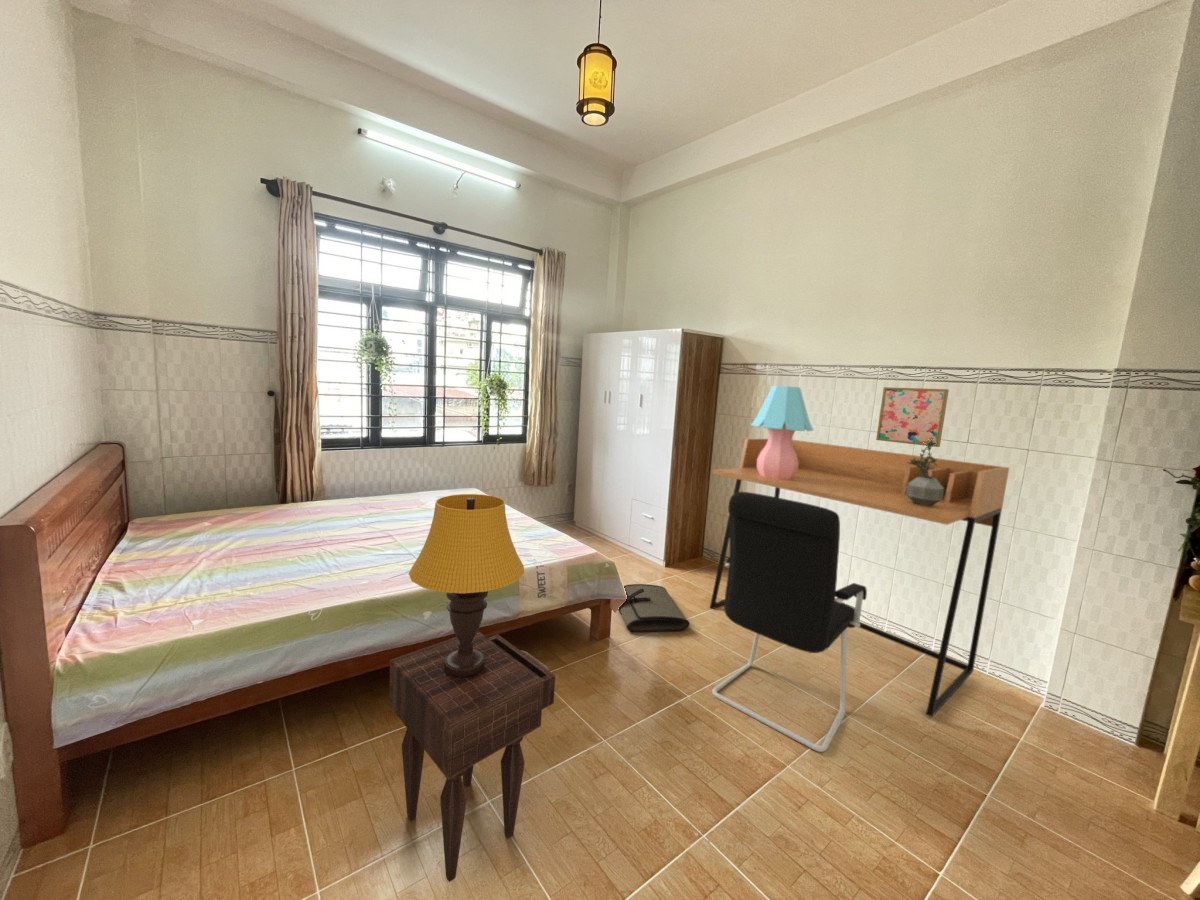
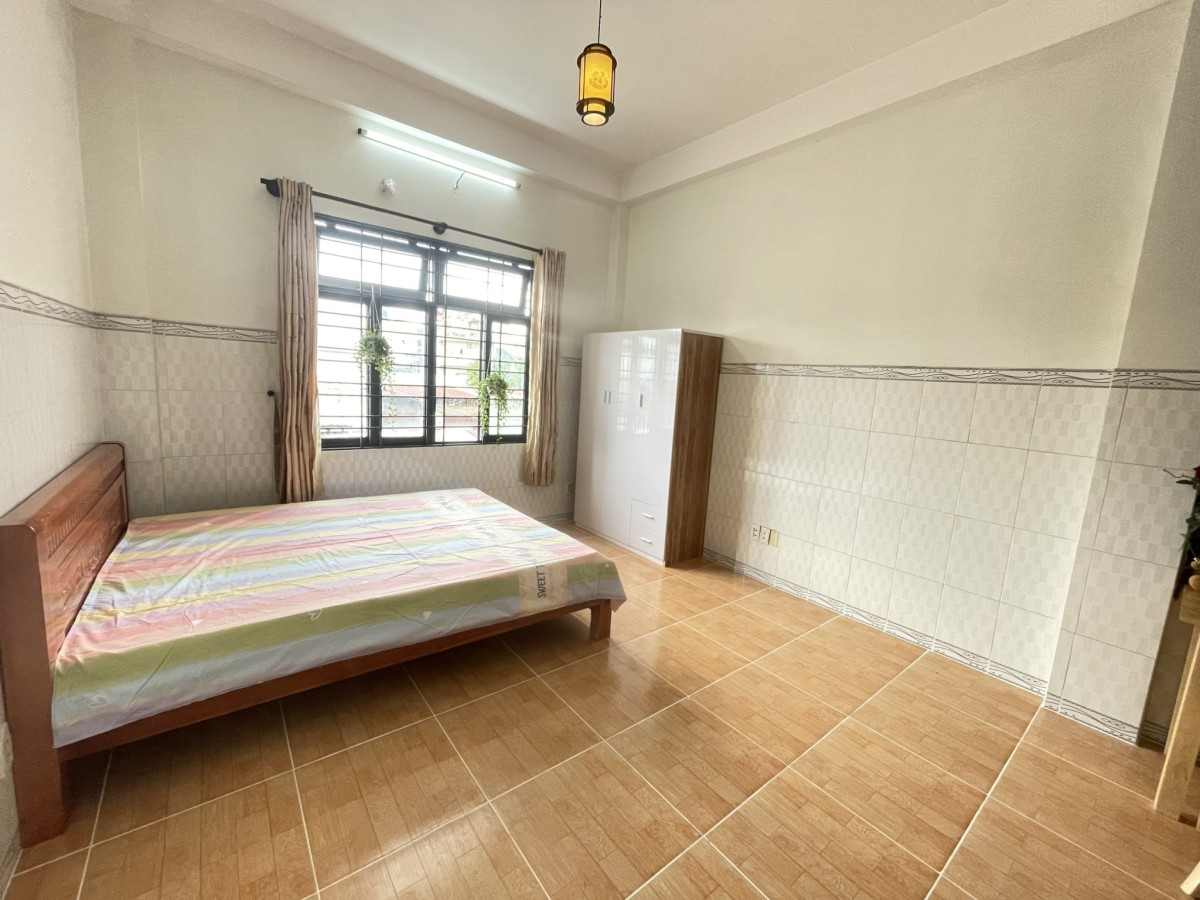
- table lamp (781, 431)
- wall art (910, 416)
- potted plant (925, 471)
- nightstand (480, 739)
- desk (845, 502)
- tool roll (648, 601)
- office chair (789, 602)
- table lamp (467, 583)
